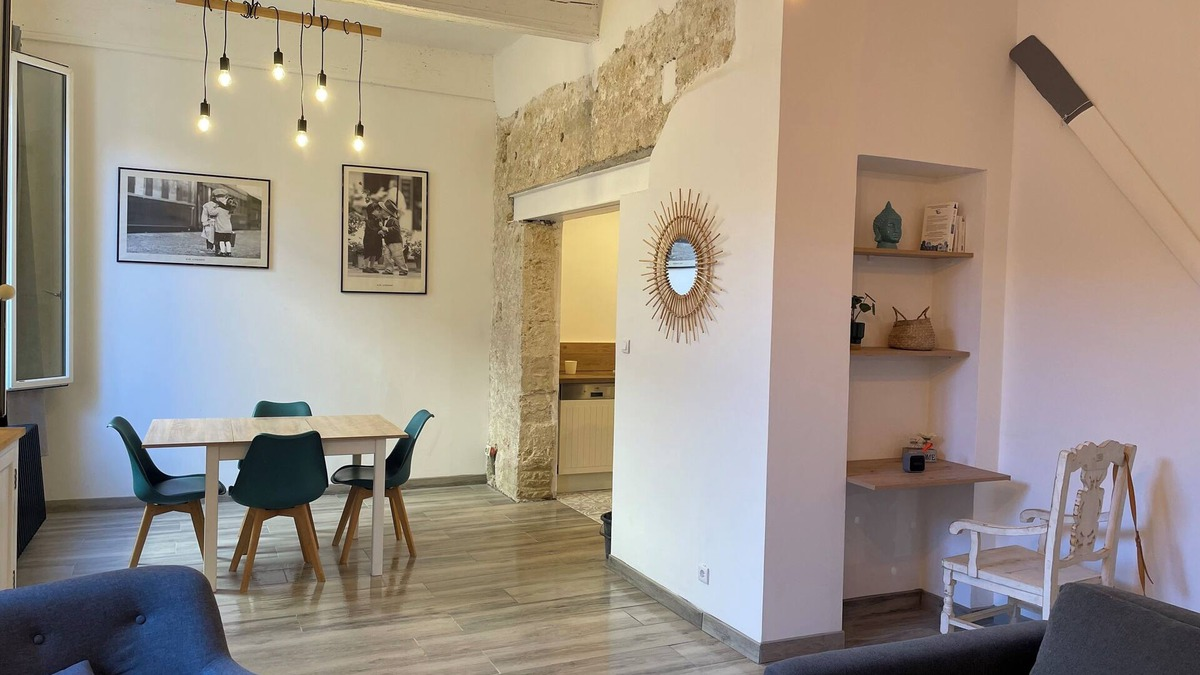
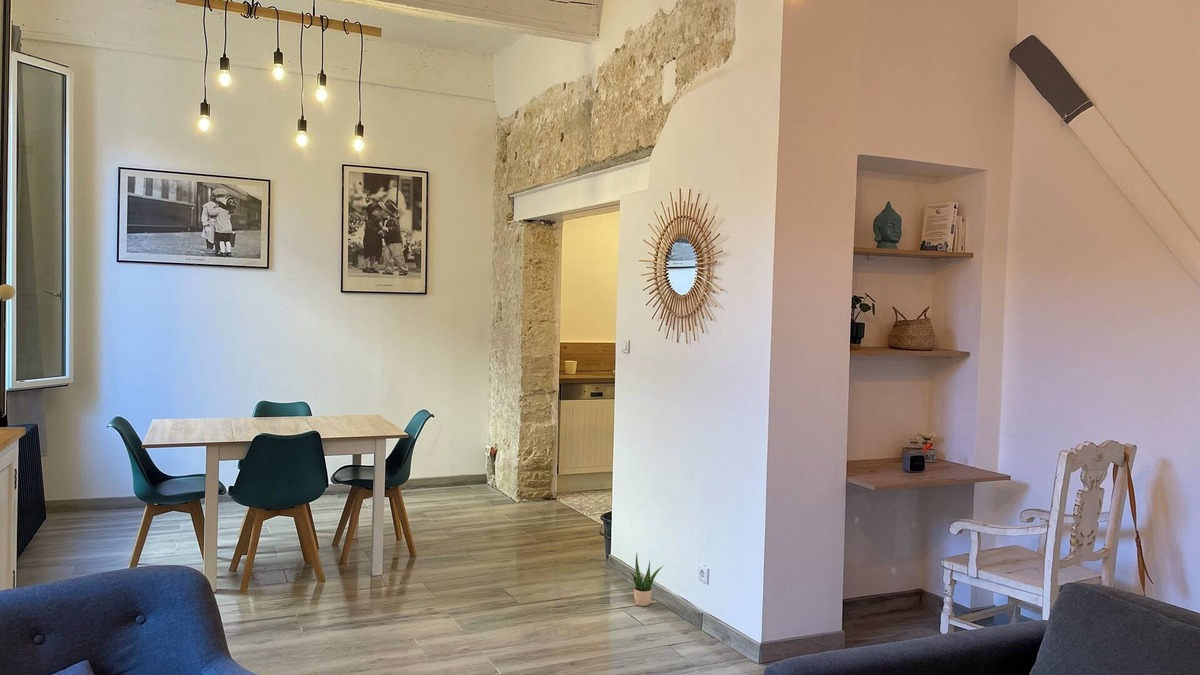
+ potted plant (644, 579)
